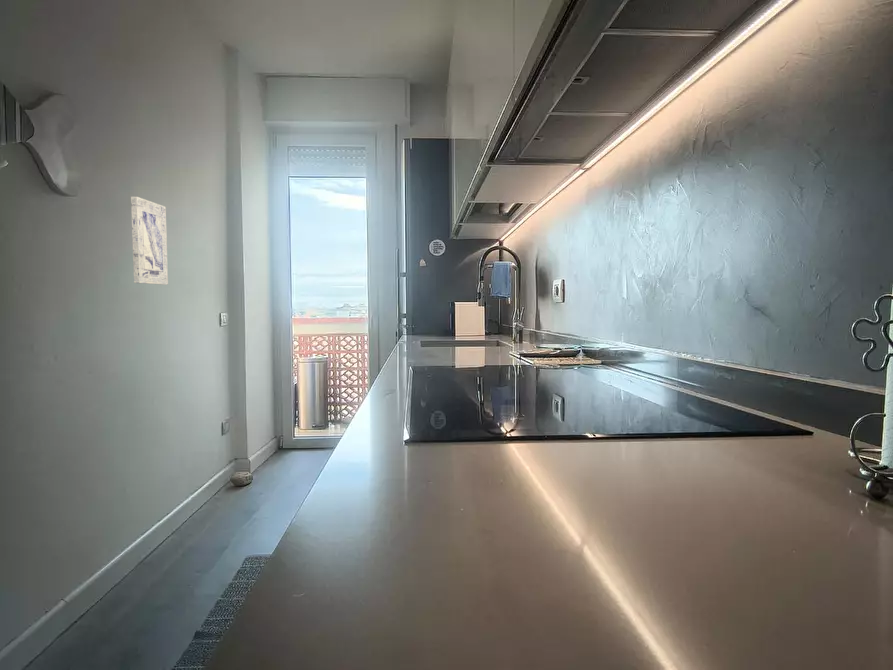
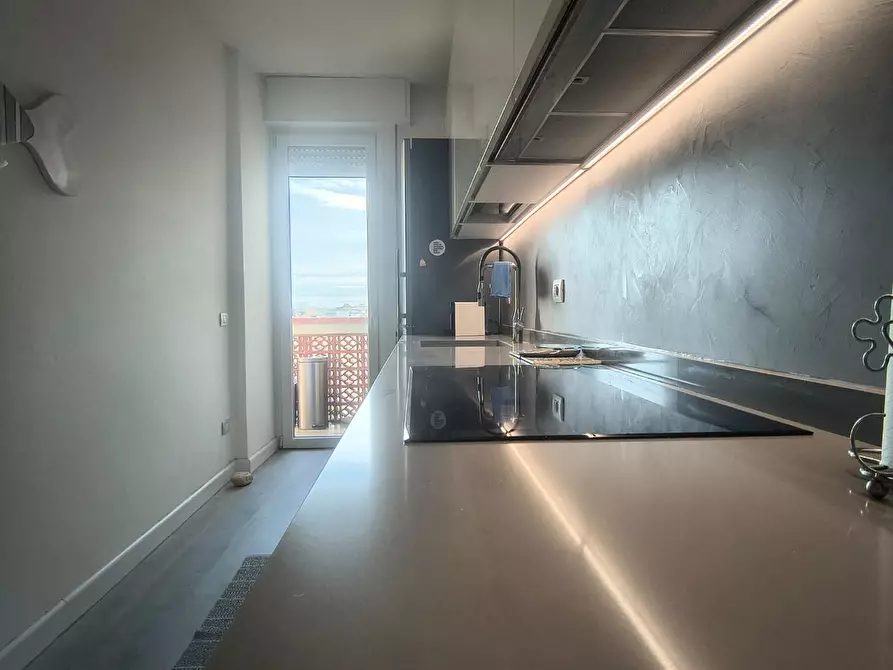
- wall art (150, 243)
